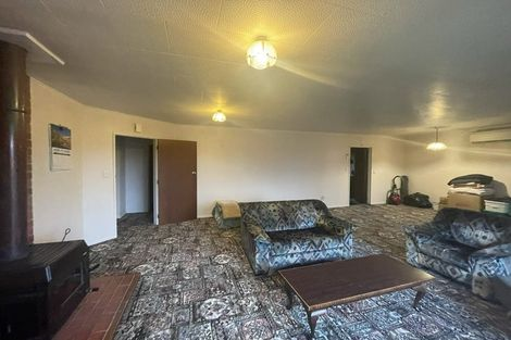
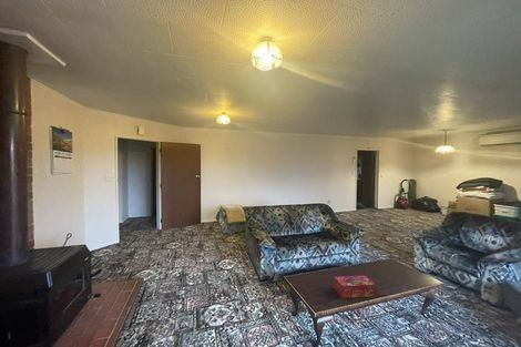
+ tissue box (354, 286)
